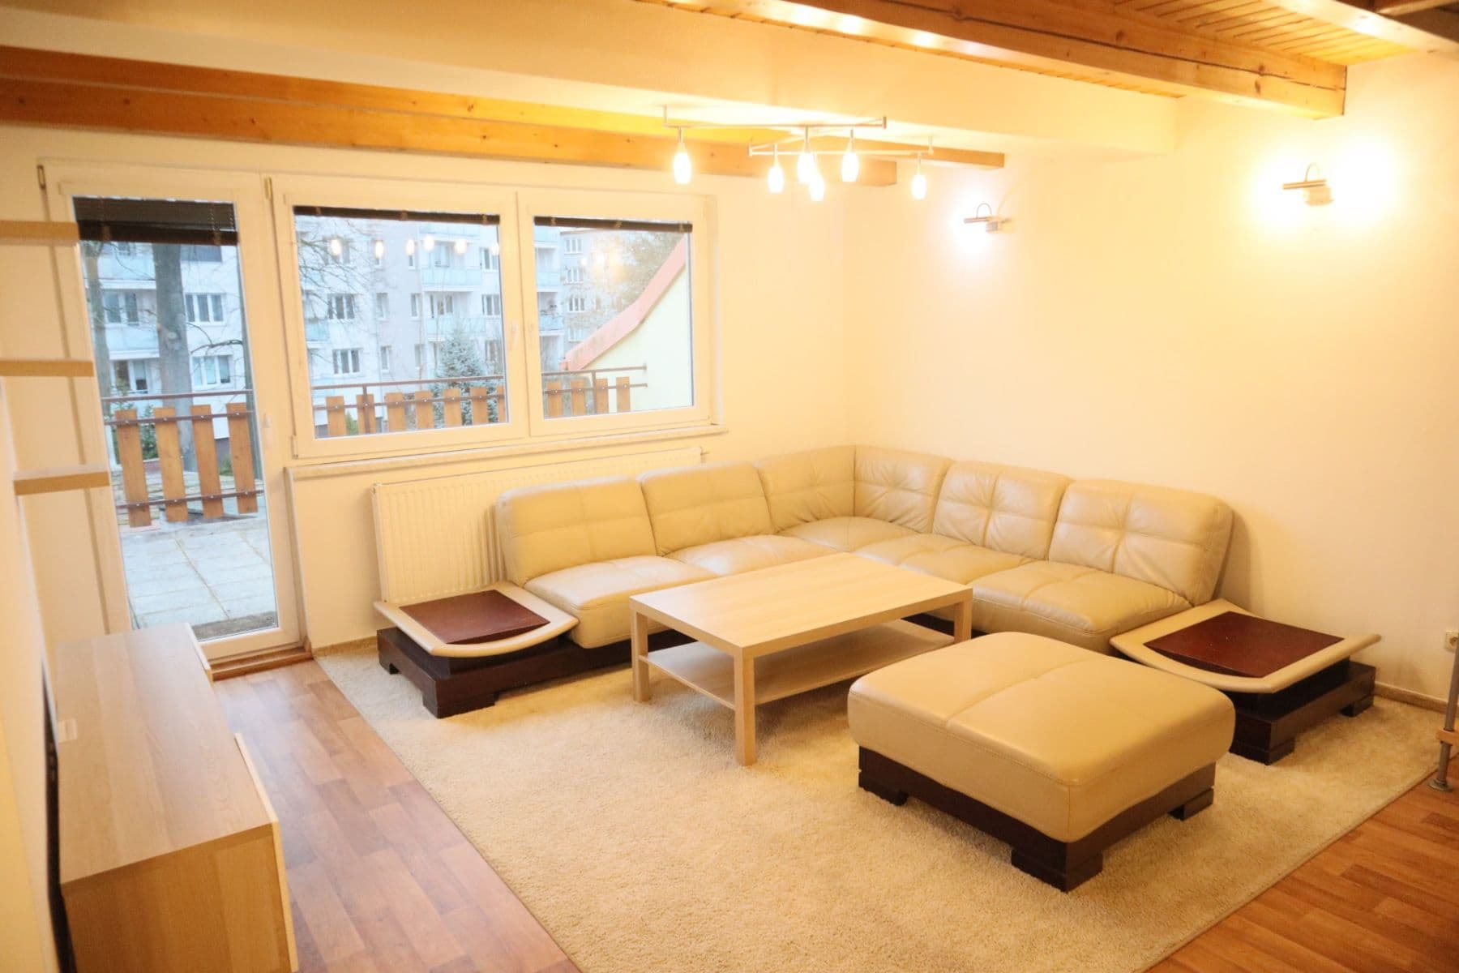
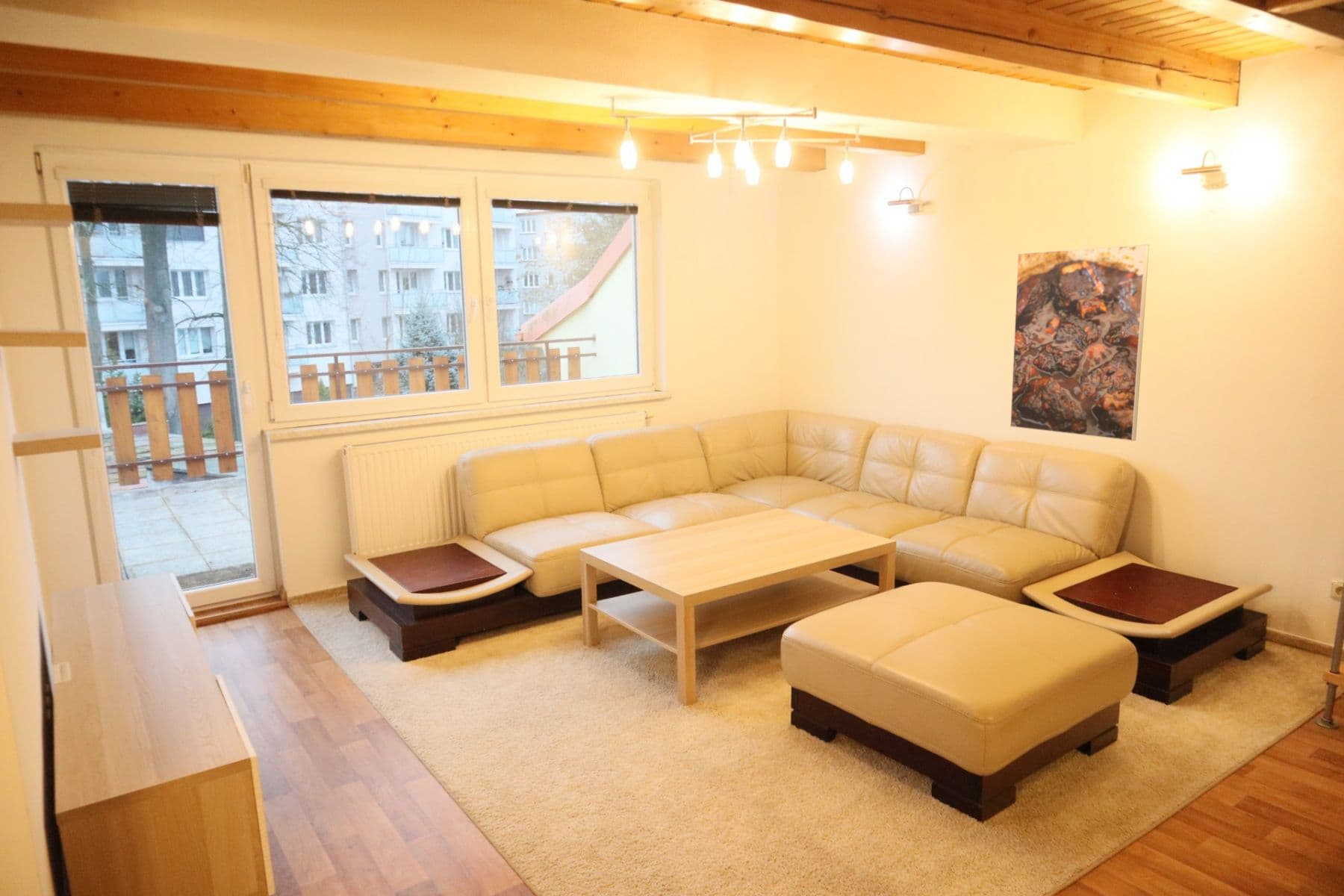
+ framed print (1074, 343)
